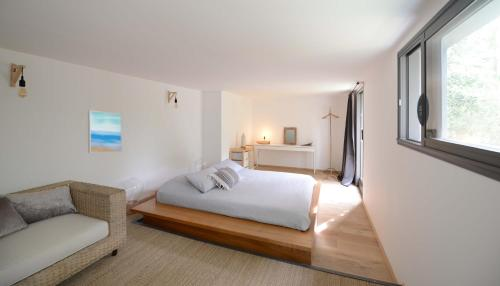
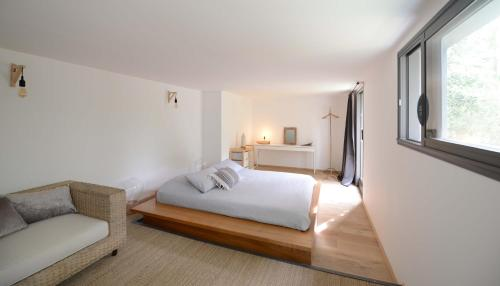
- wall art (105, 132)
